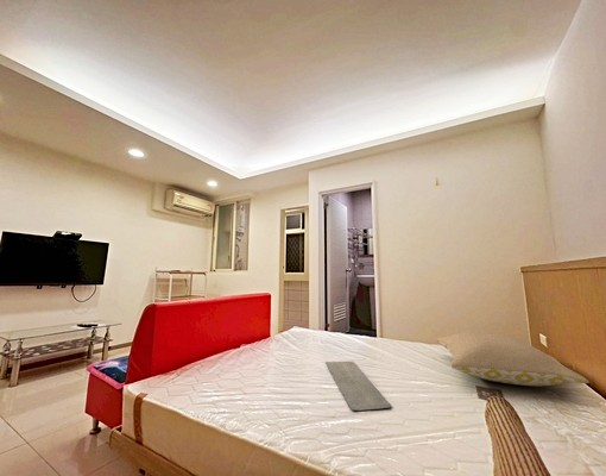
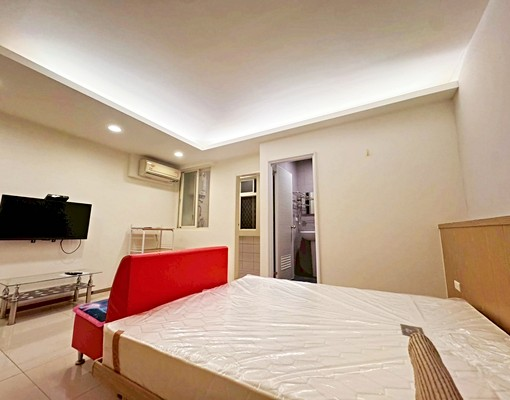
- bath mat (352, 380)
- pillow (494, 356)
